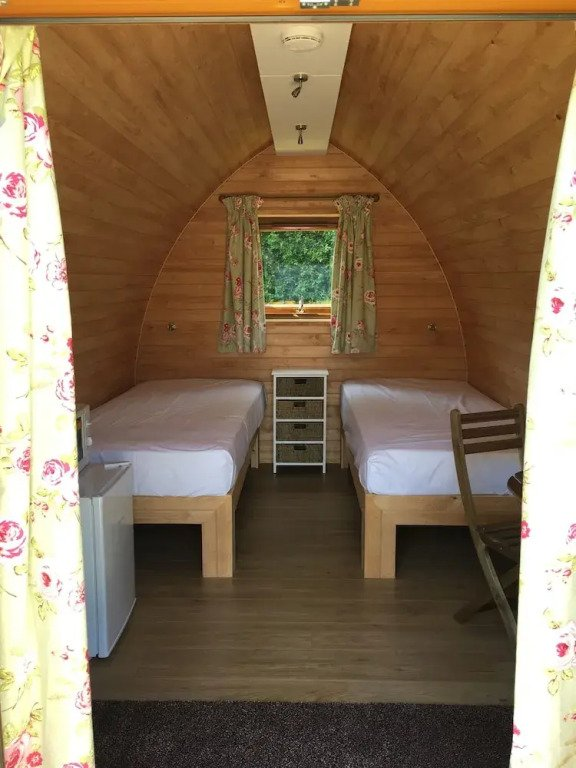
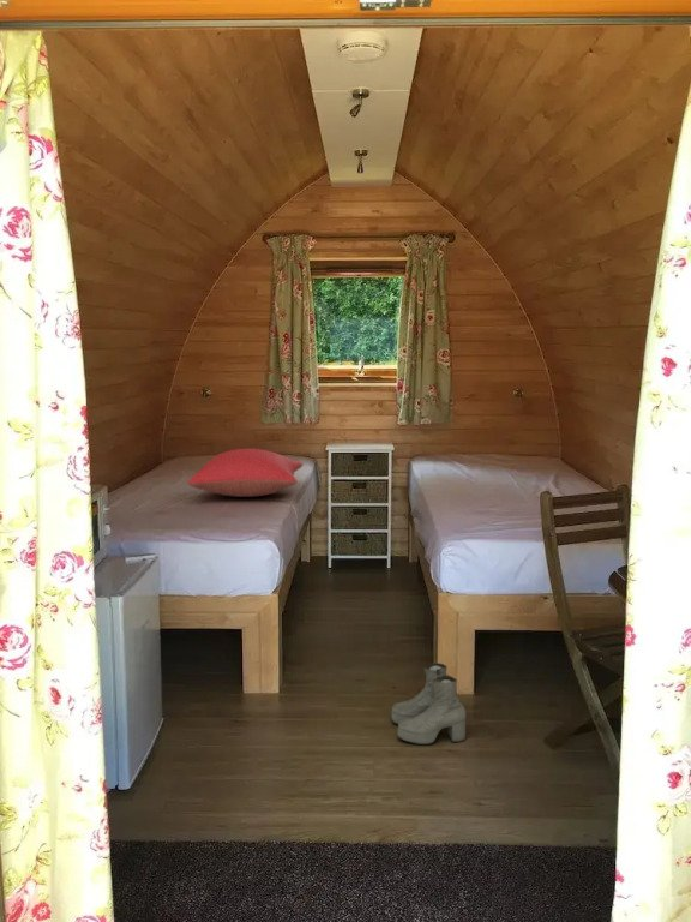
+ pillow (250, 472)
+ boots (427, 701)
